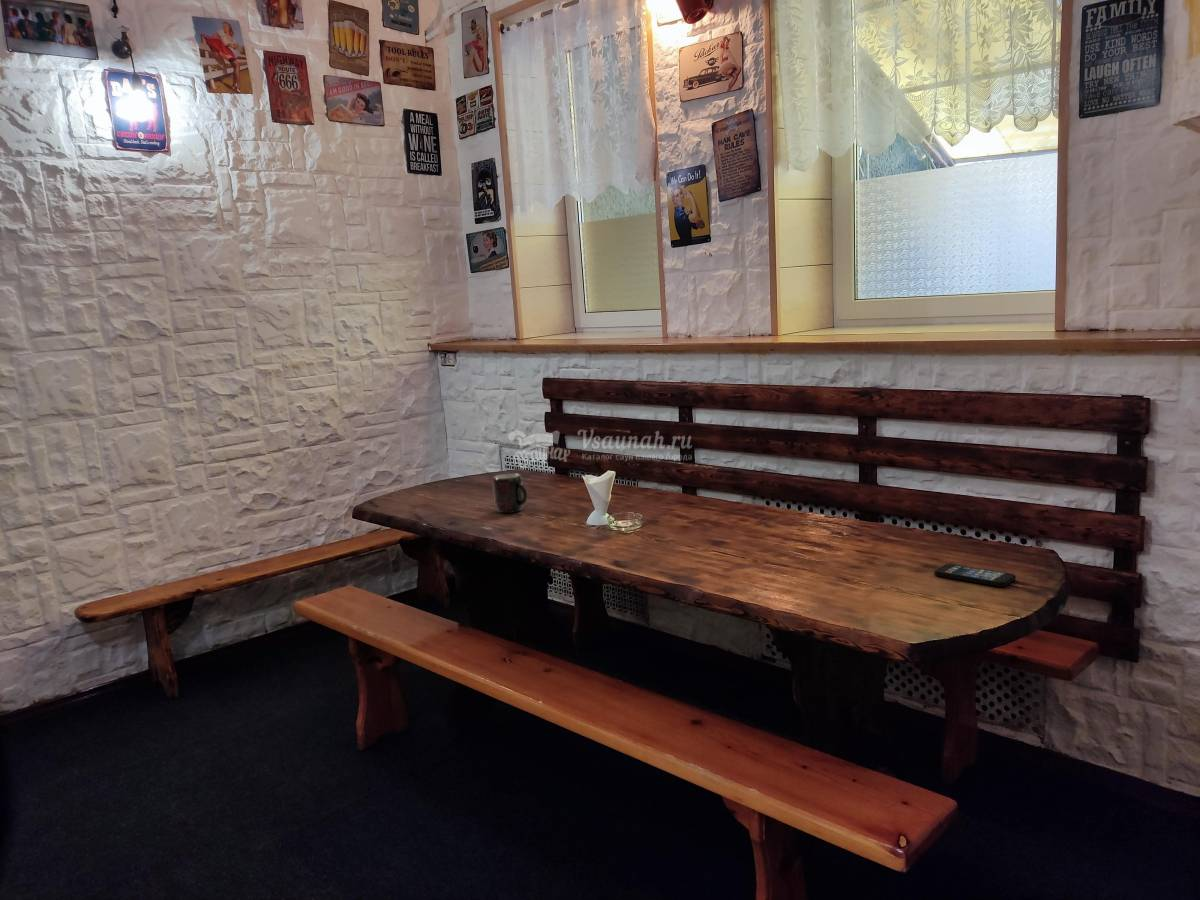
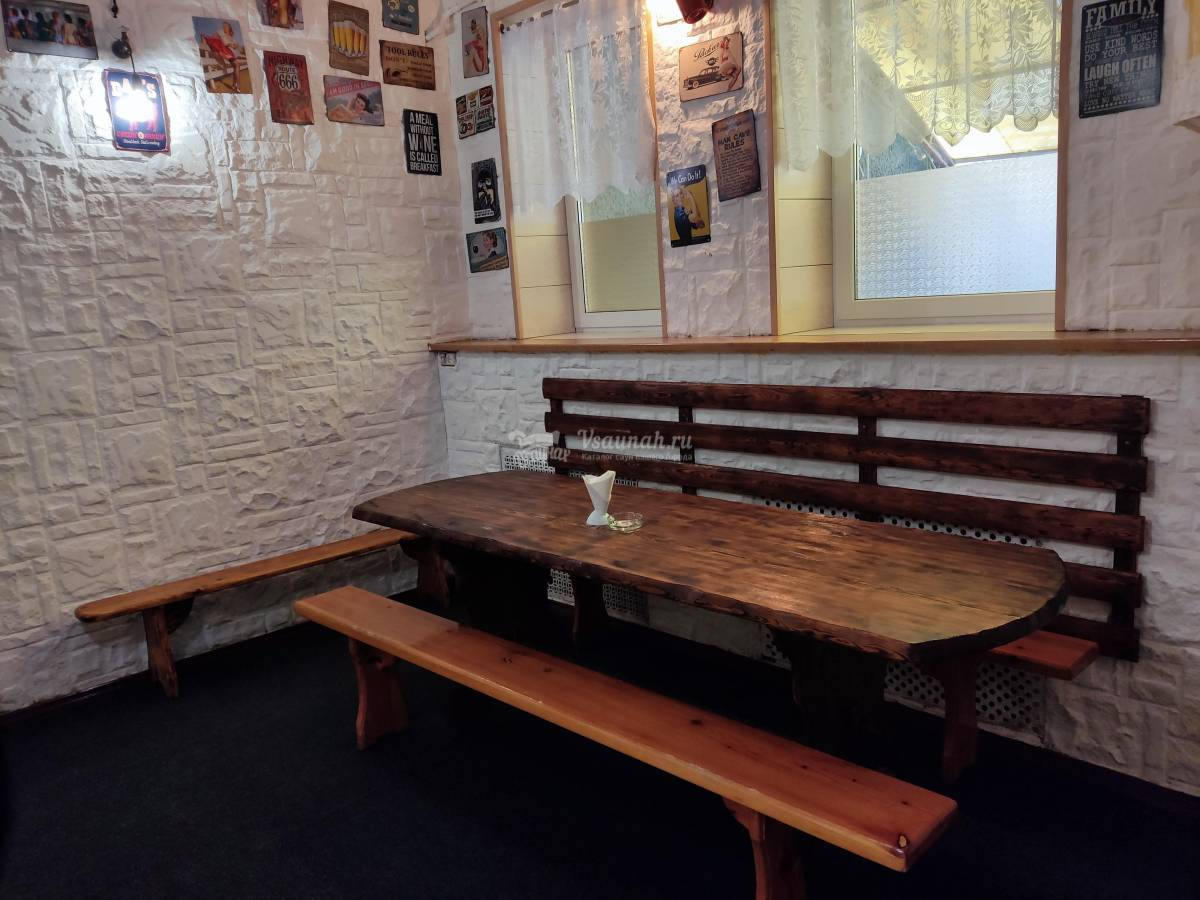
- smartphone (974, 574)
- mug (512, 493)
